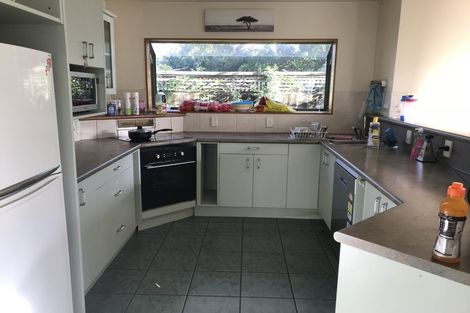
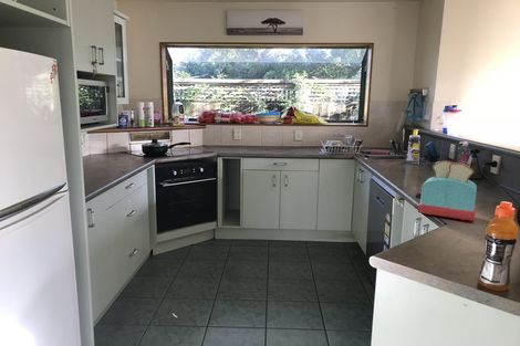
+ toaster (447, 188)
